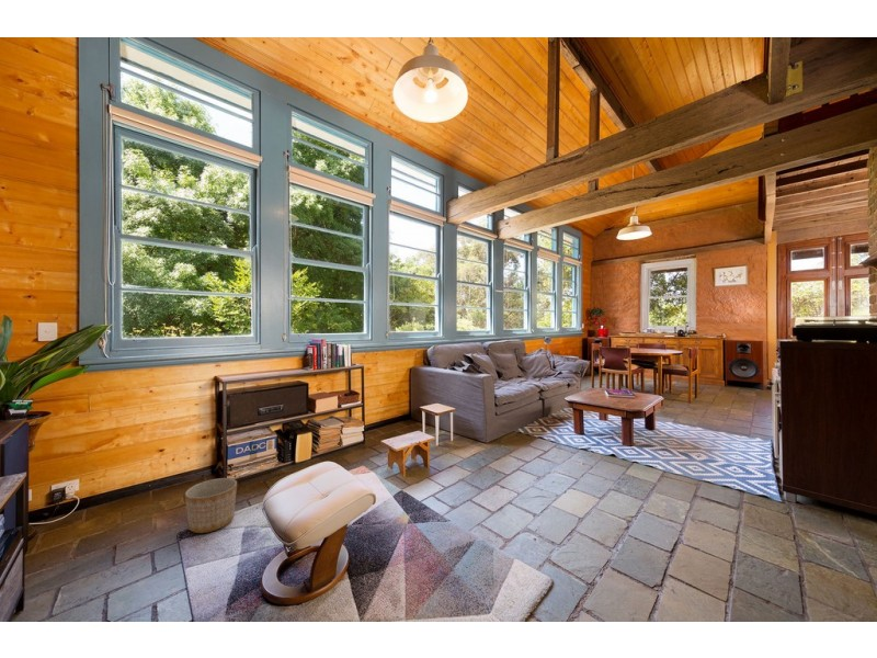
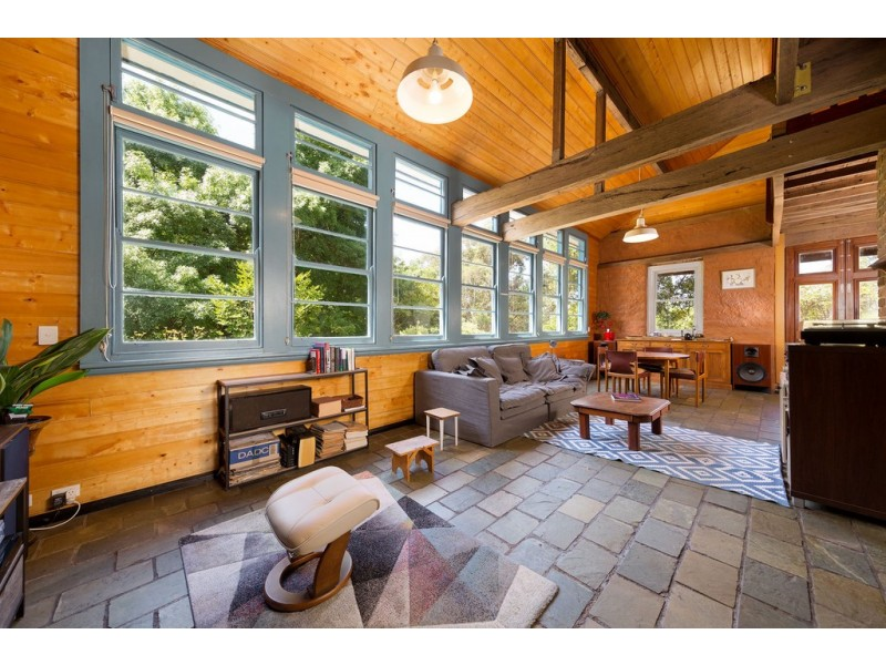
- planter (212, 504)
